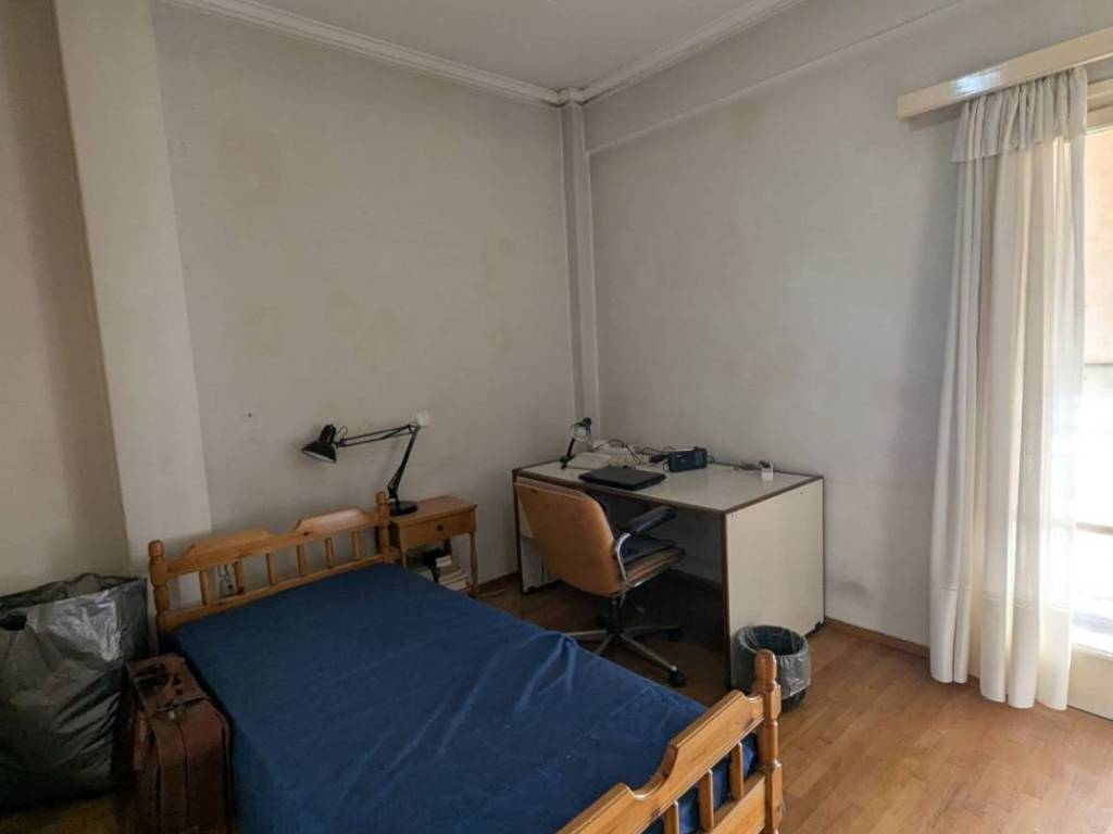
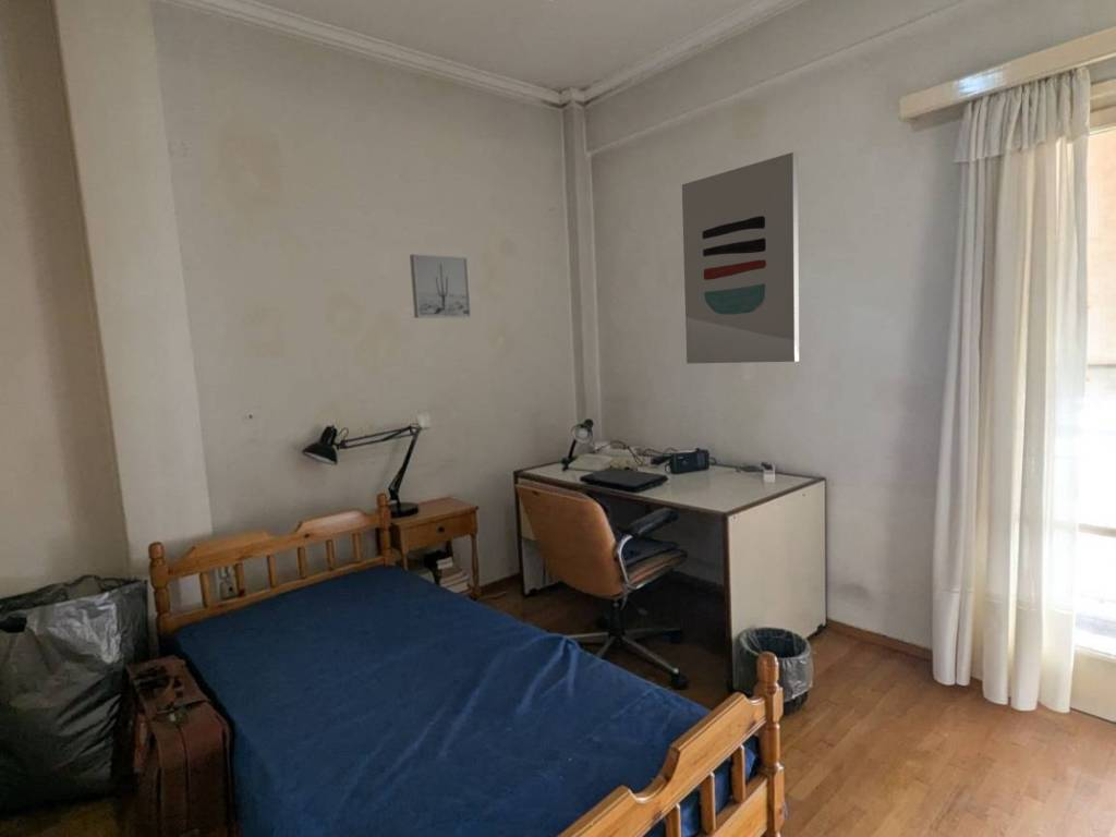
+ wall art (737, 267)
+ wall art (440, 287)
